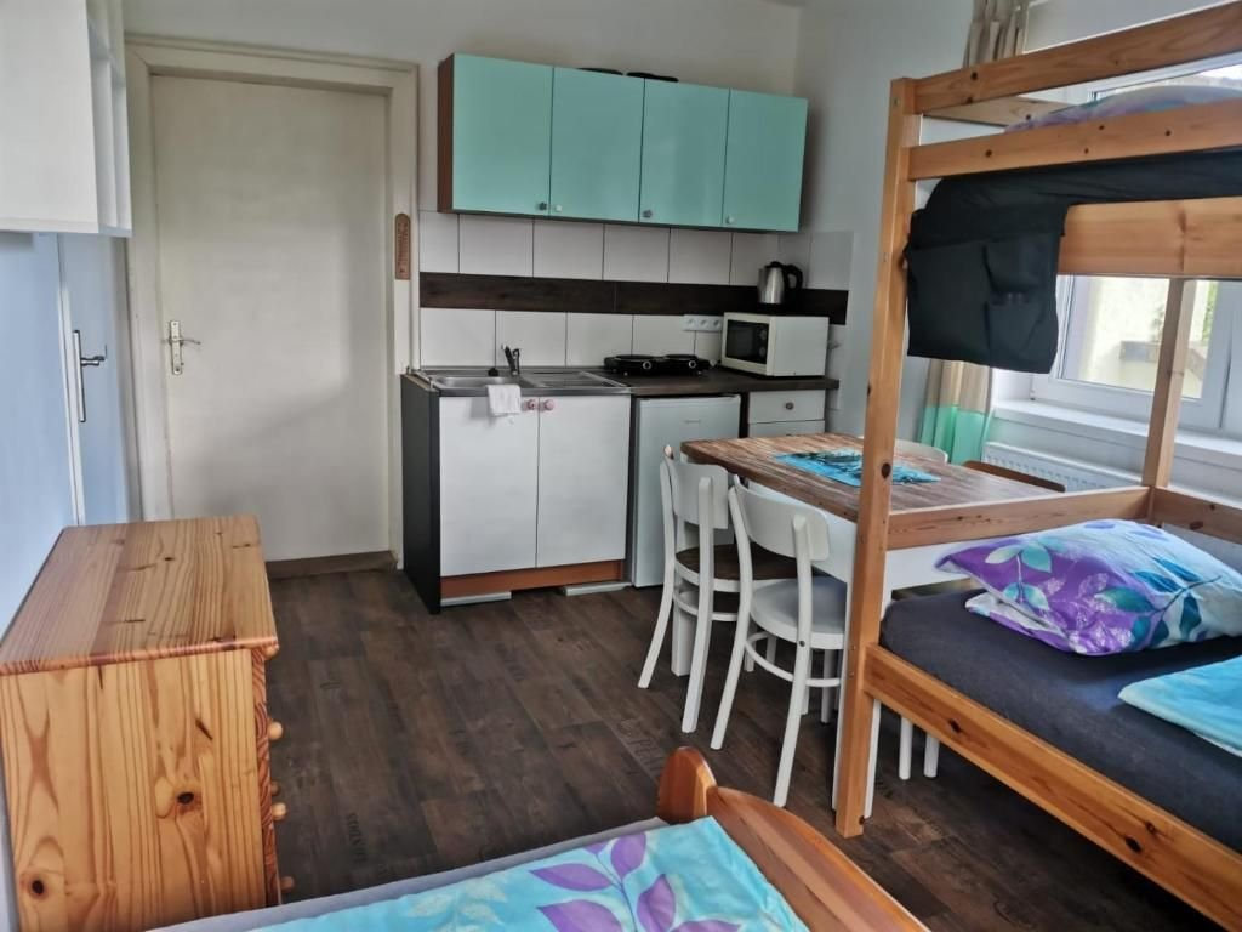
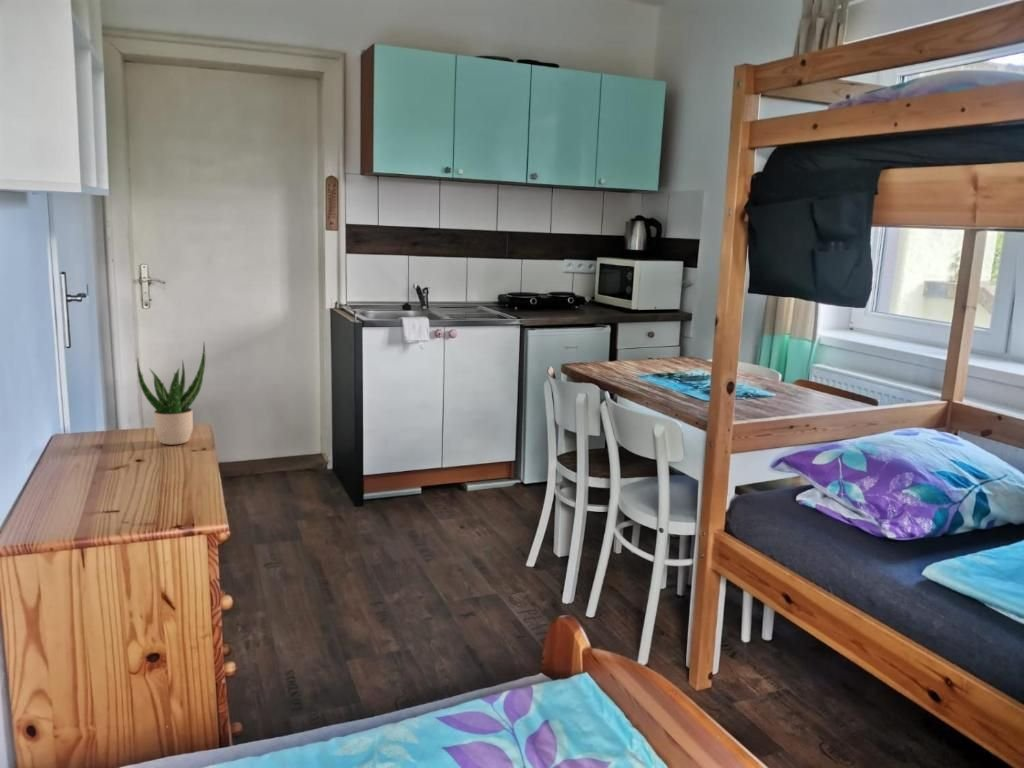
+ potted plant (175, 393)
